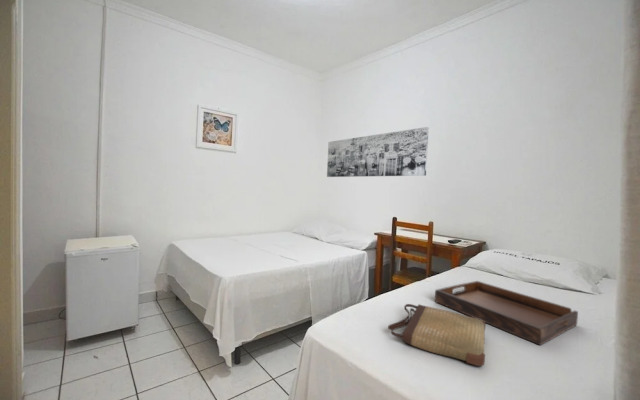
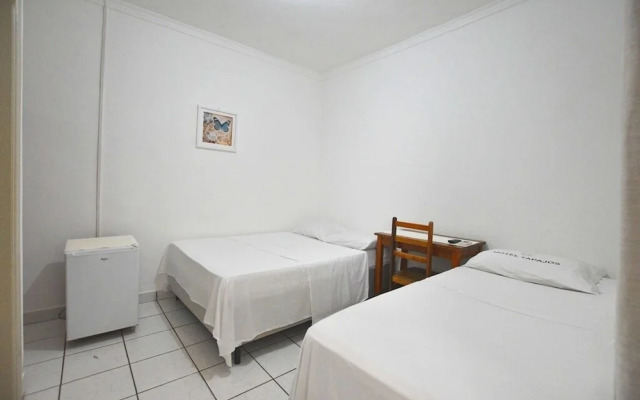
- shoulder bag (436, 328)
- serving tray (501, 305)
- wall art (369, 156)
